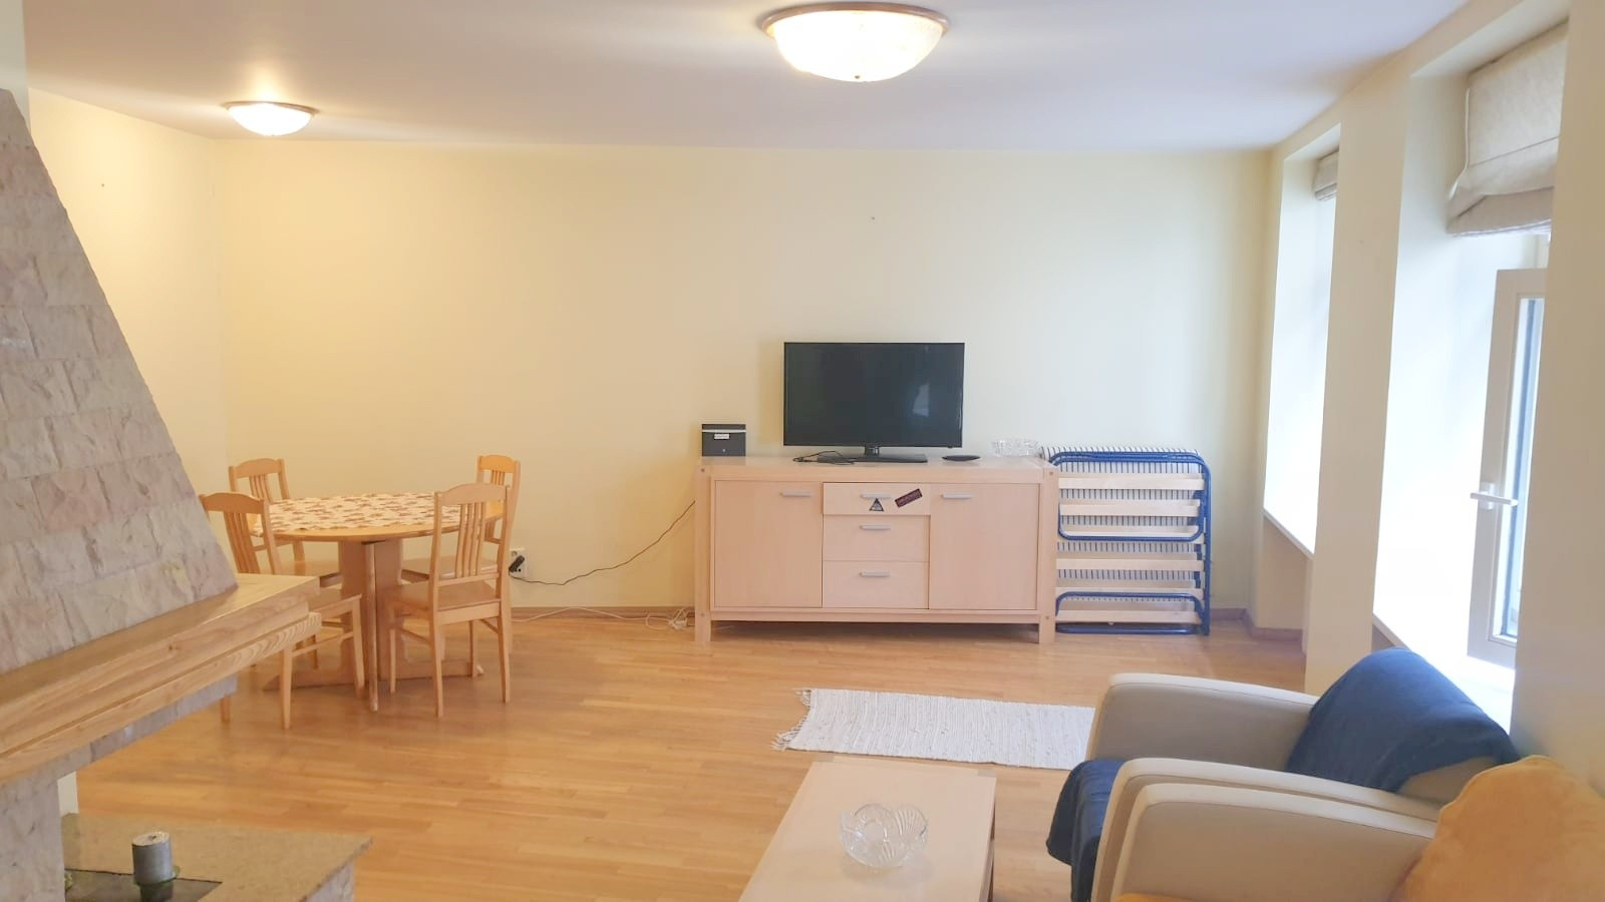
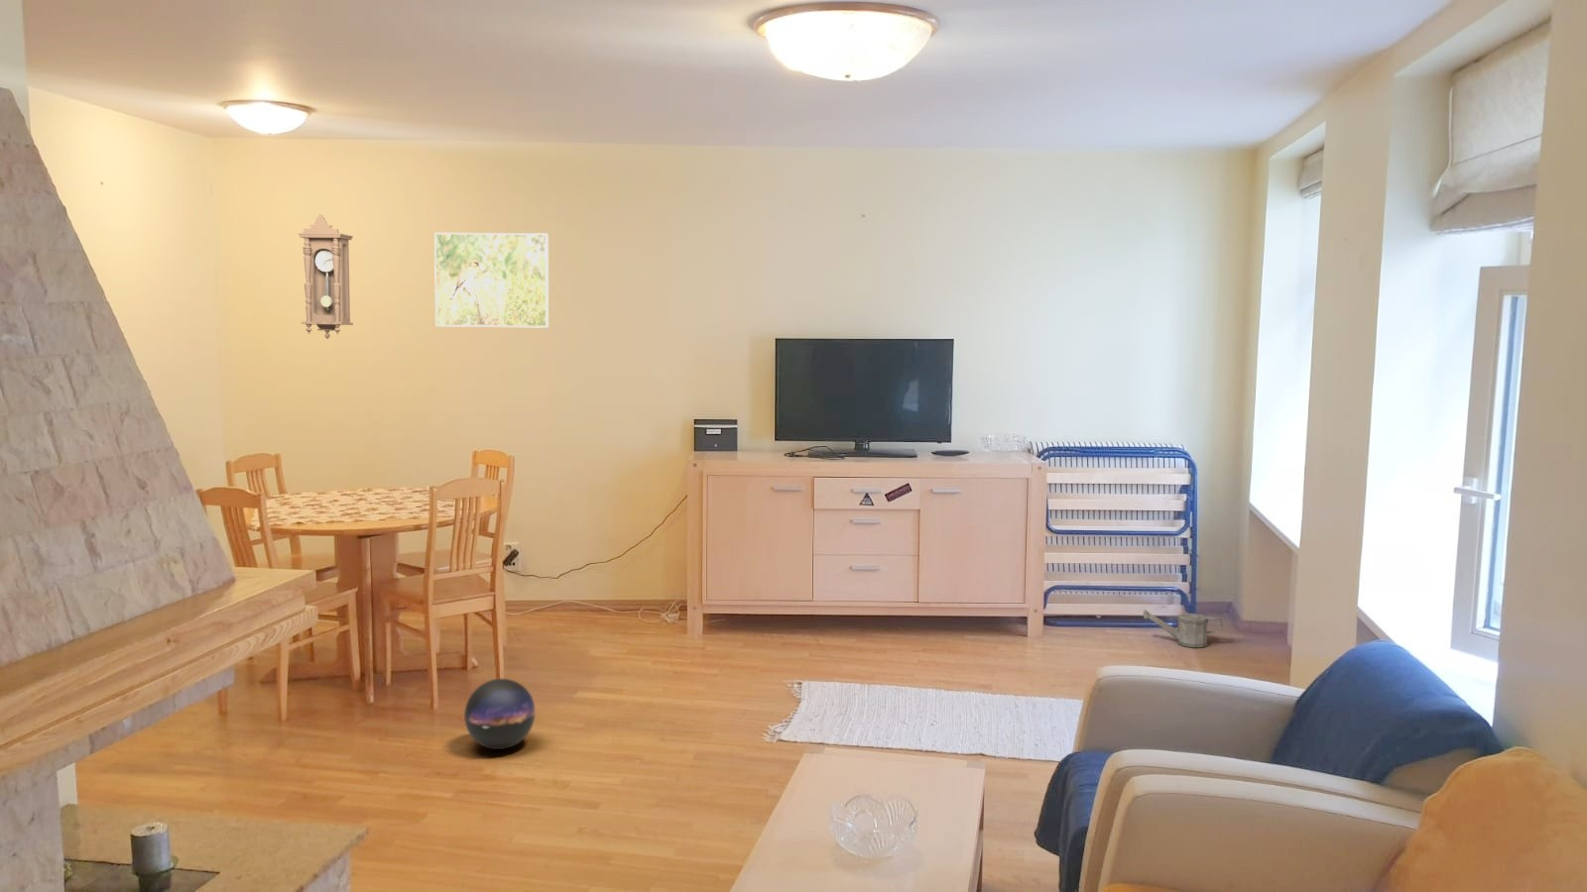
+ ball (500, 713)
+ watering can (1183, 627)
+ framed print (490, 280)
+ pendulum clock (326, 278)
